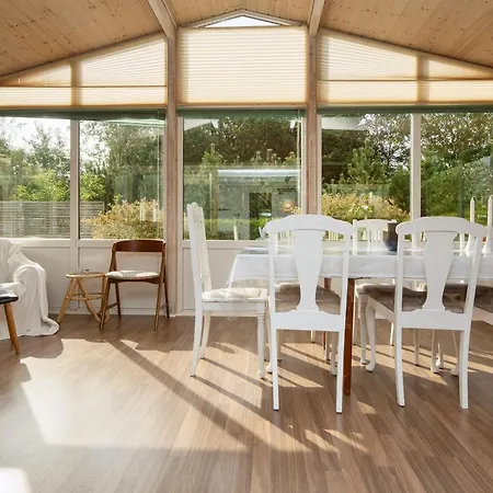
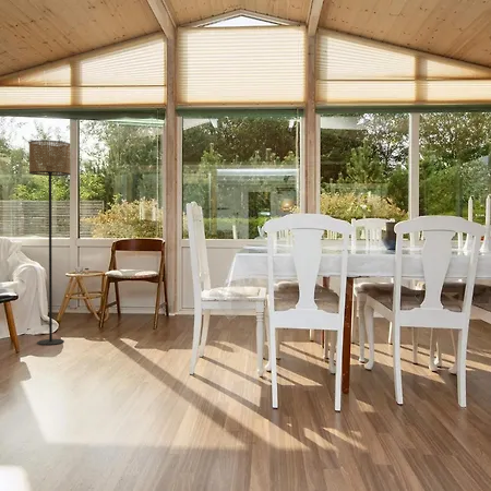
+ floor lamp (50, 243)
